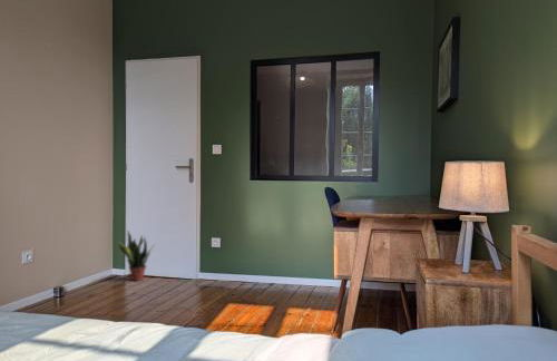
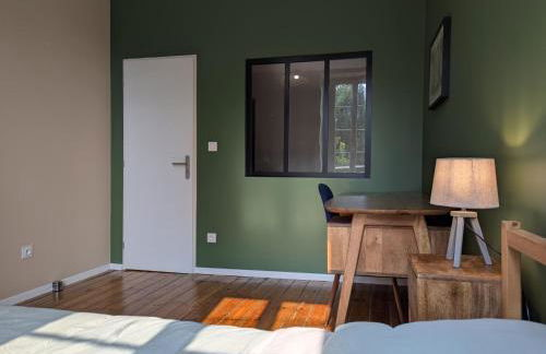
- potted plant (136, 255)
